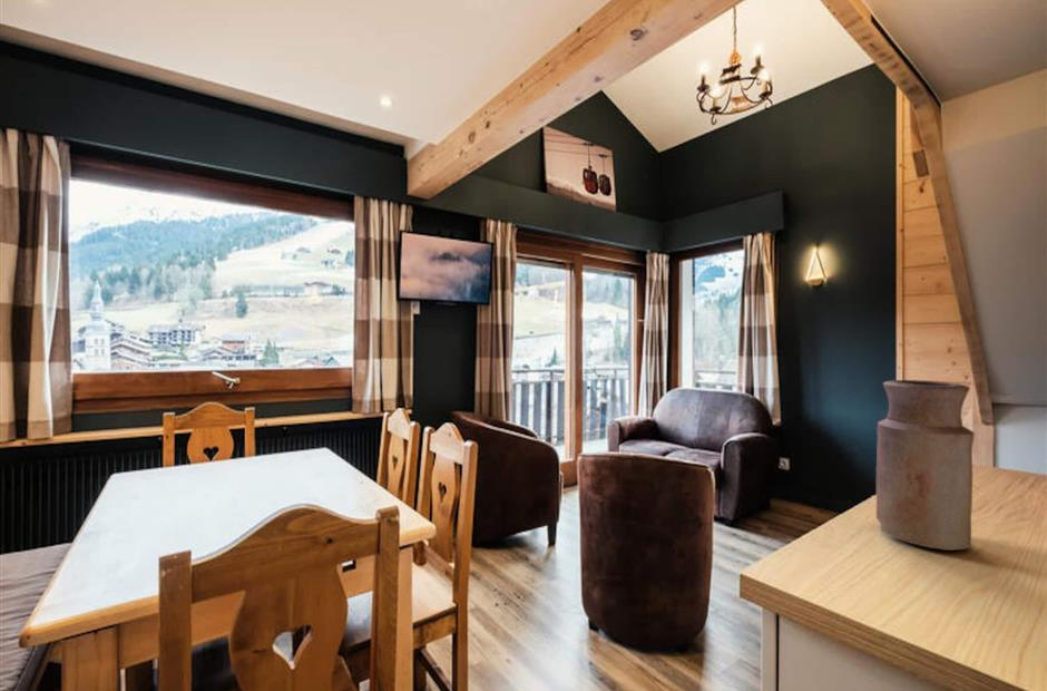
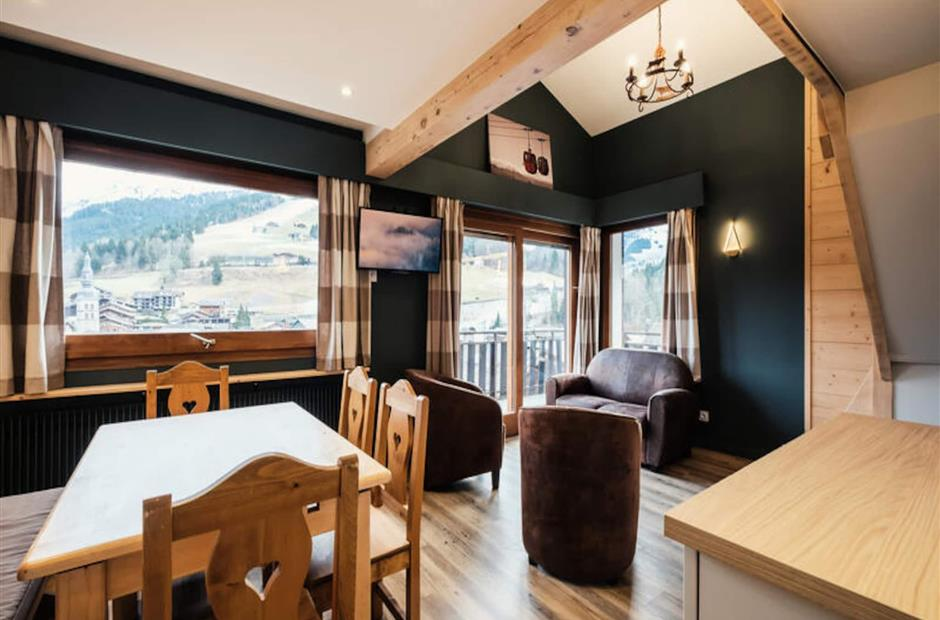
- vase (922, 459)
